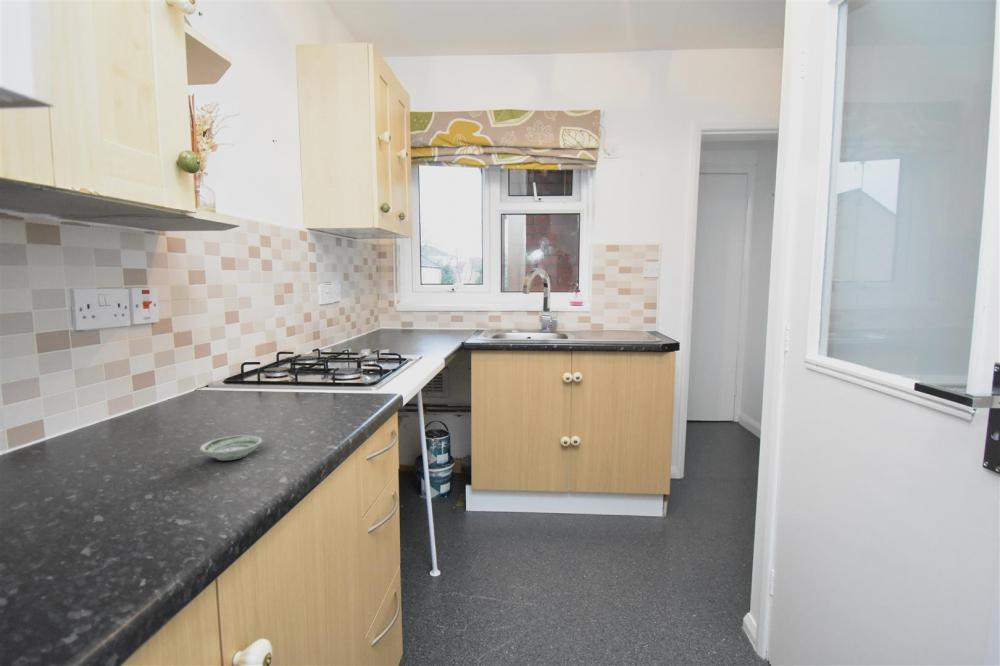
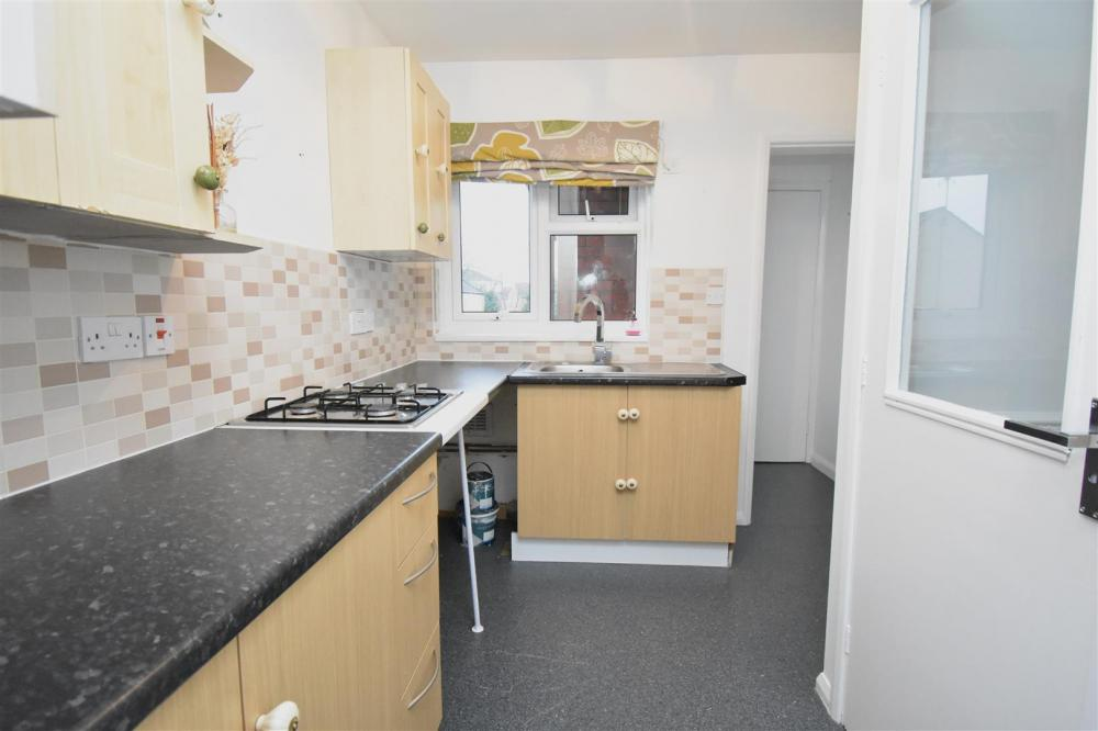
- saucer (232, 449)
